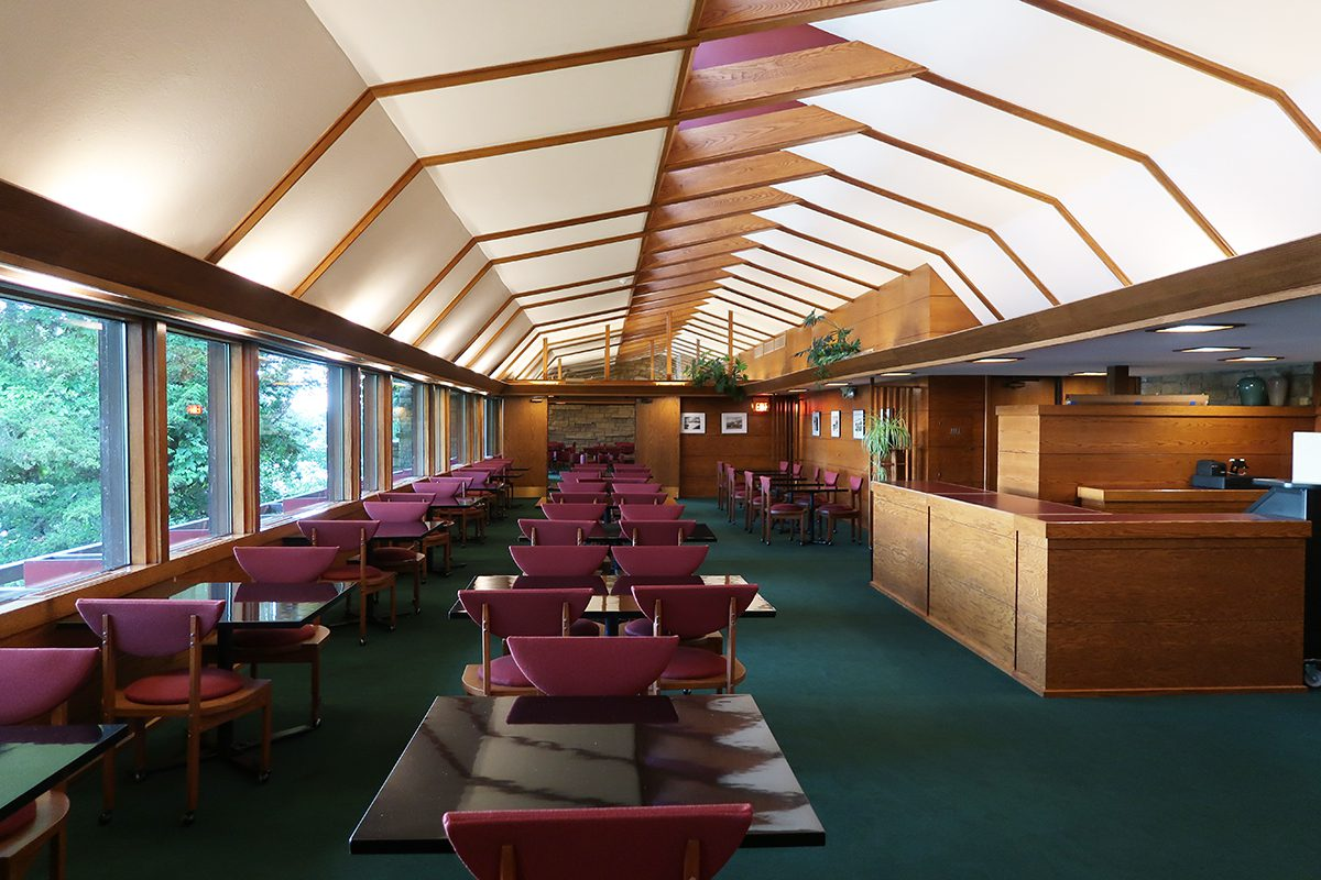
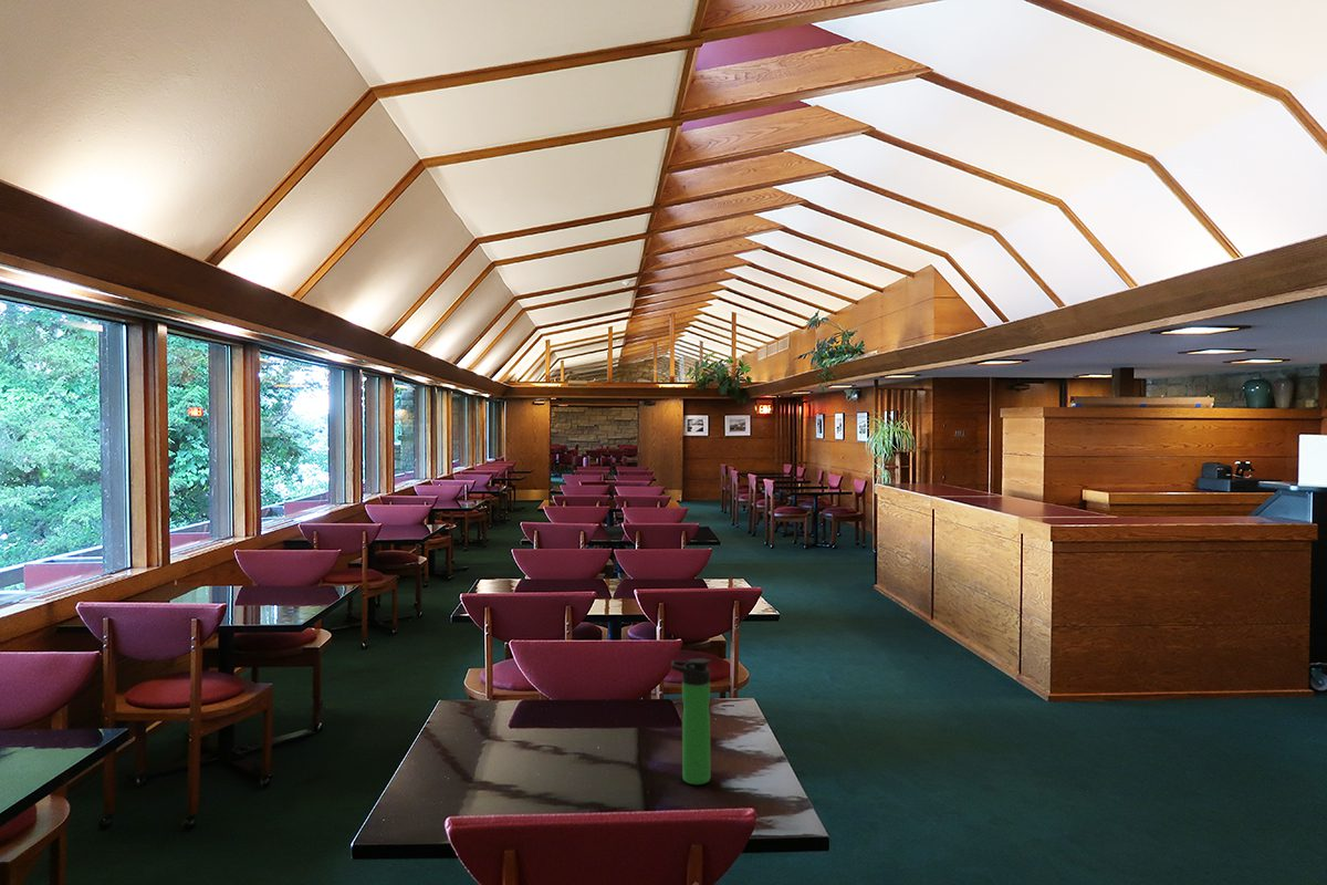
+ bottle (691, 719)
